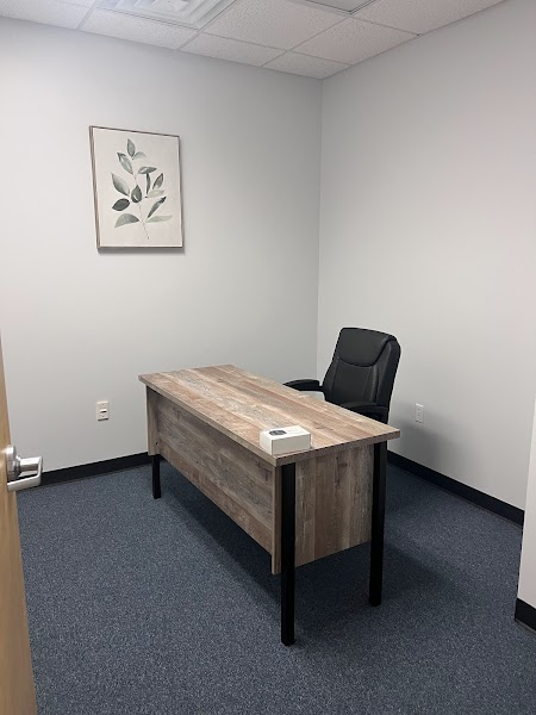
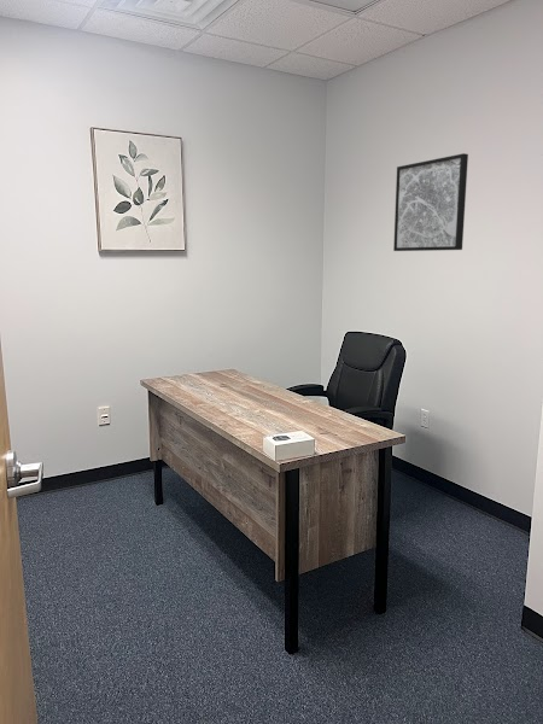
+ wall art (427, 206)
